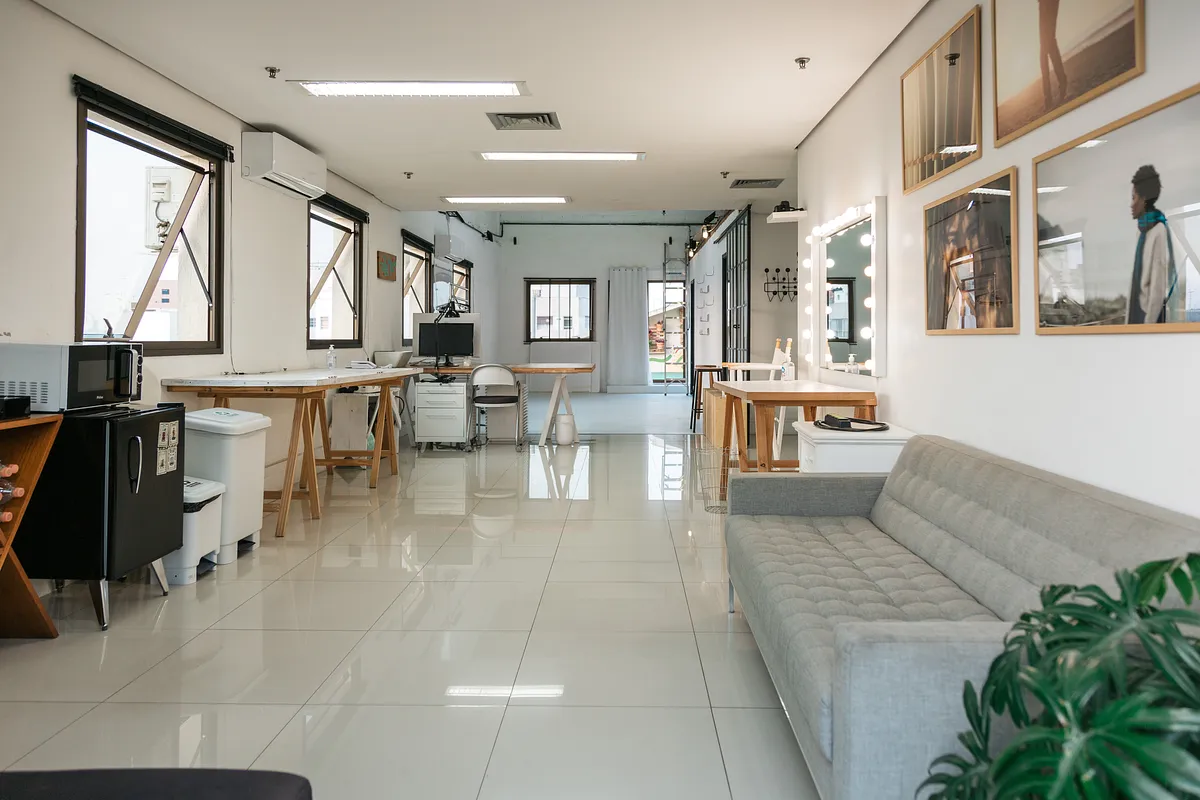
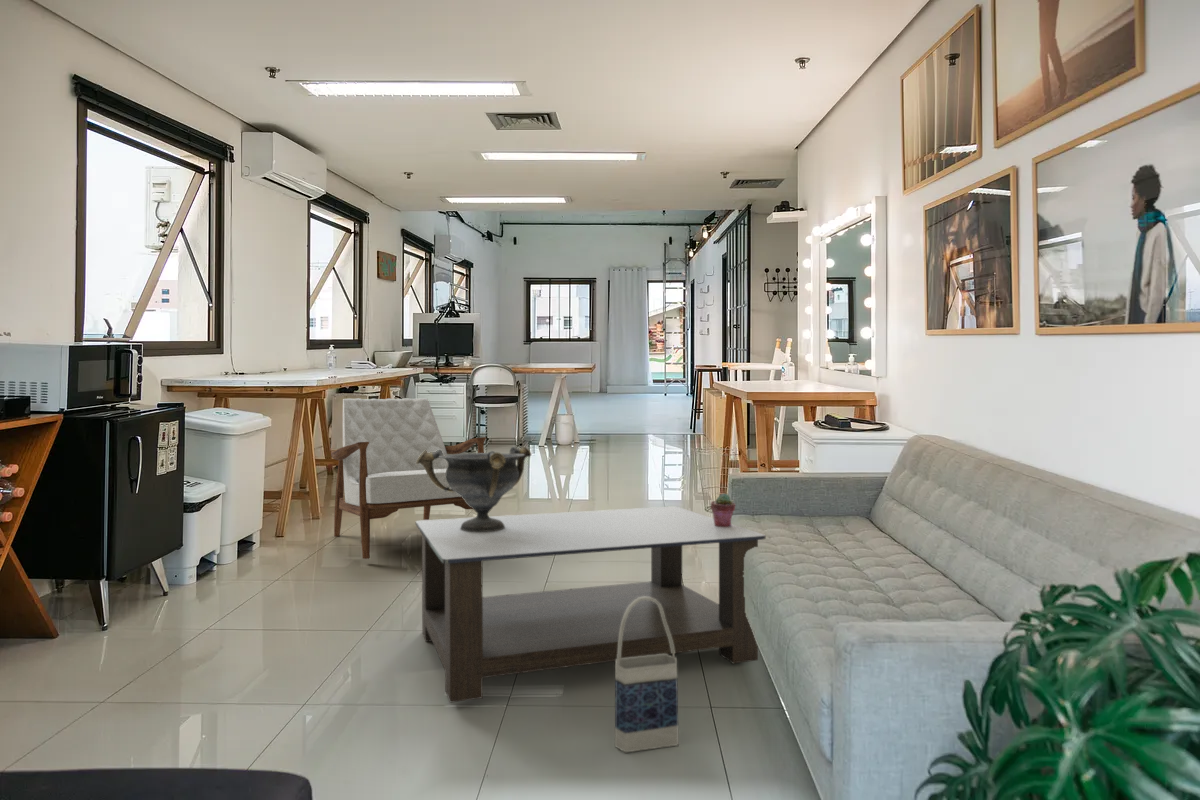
+ coffee table (581, 588)
+ bag (646, 669)
+ potted succulent (722, 508)
+ decorative bowl (477, 488)
+ armchair (406, 469)
